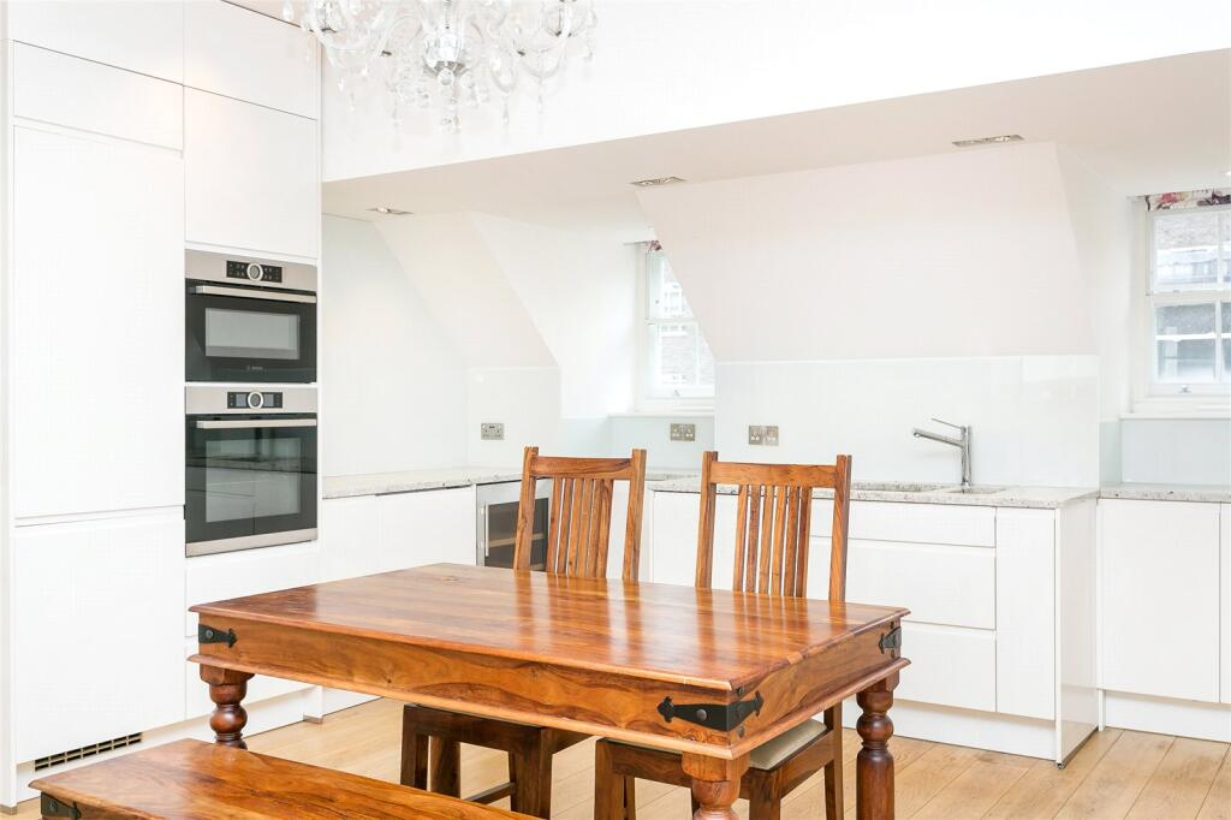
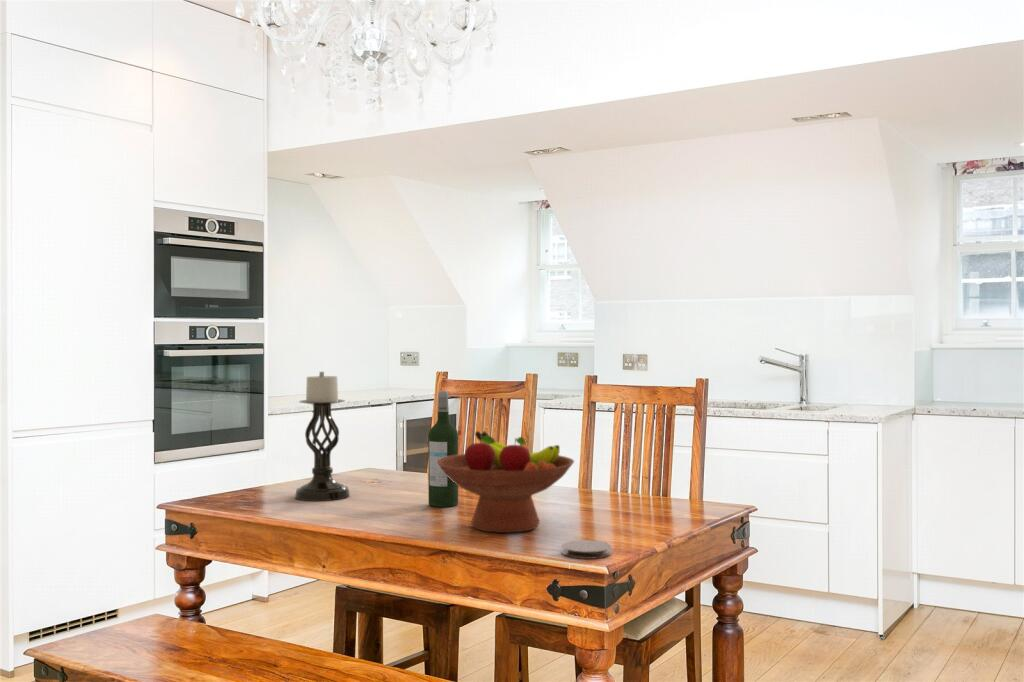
+ wine bottle (443, 447)
+ coaster (586, 549)
+ candle holder (324, 433)
+ fruit bowl (505, 480)
